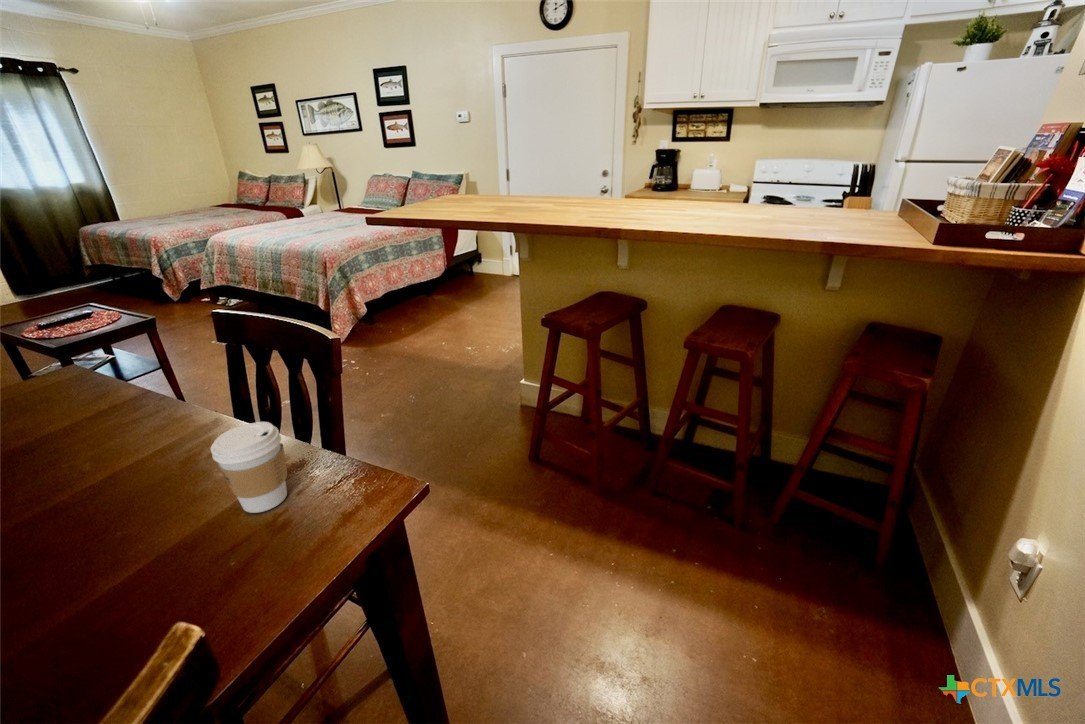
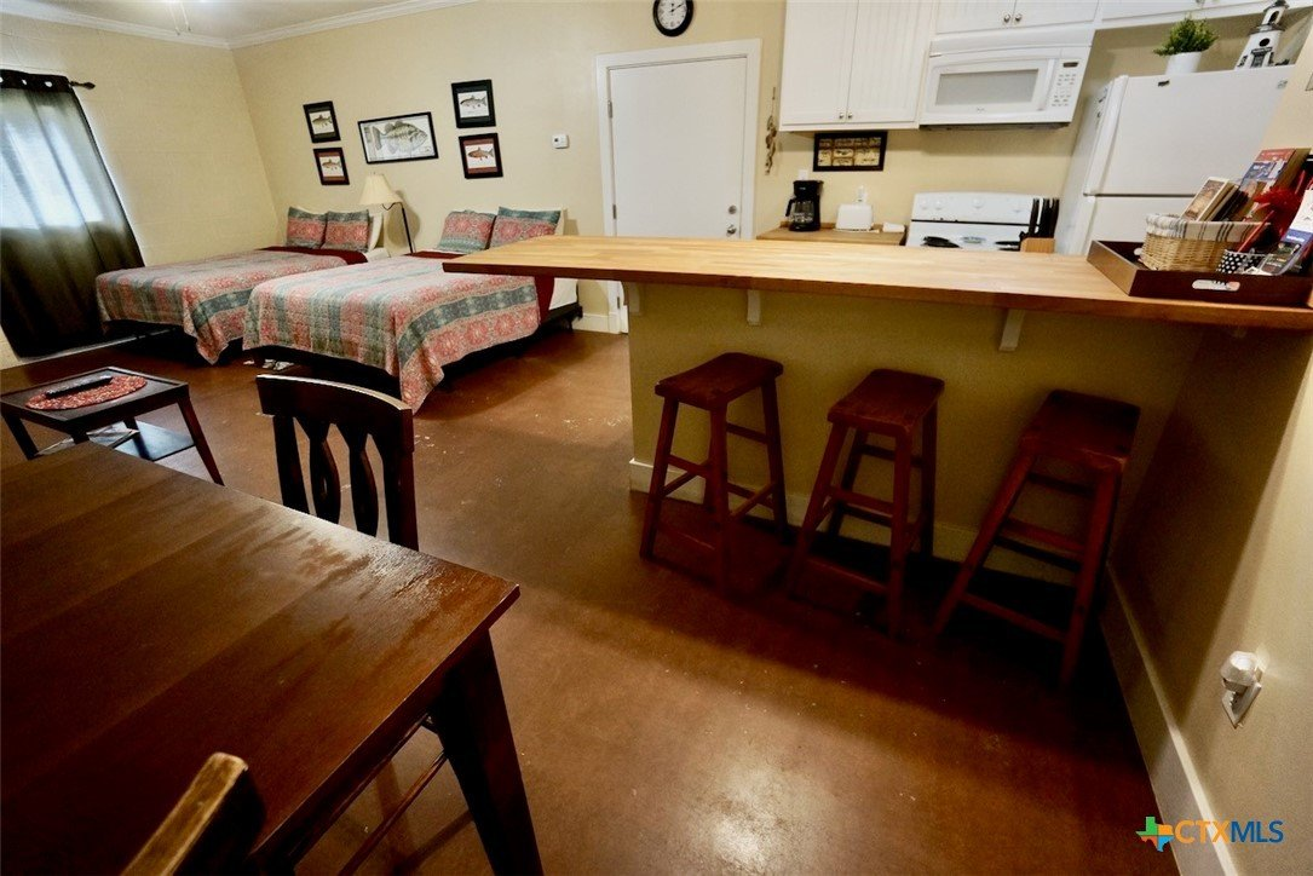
- coffee cup (254, 467)
